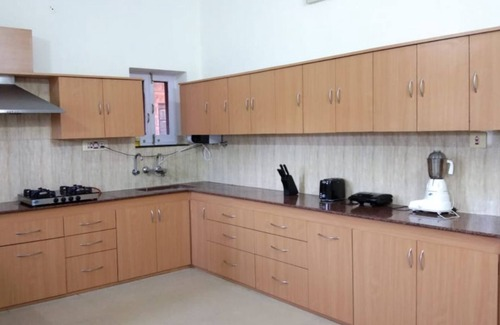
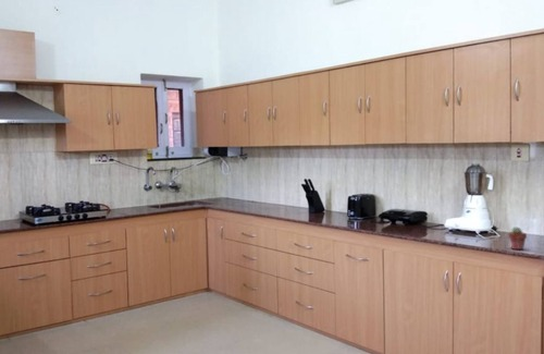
+ potted succulent (517, 237)
